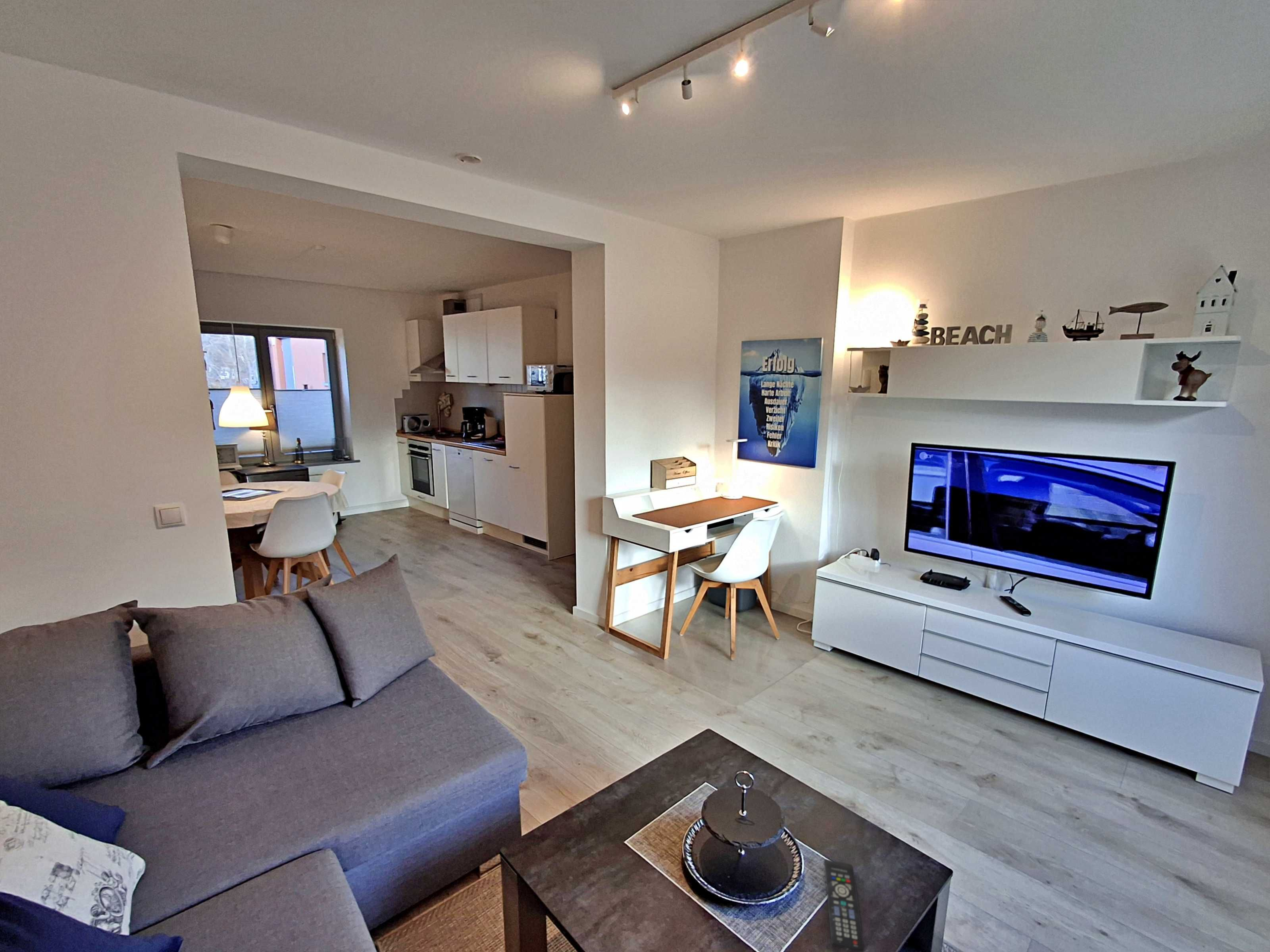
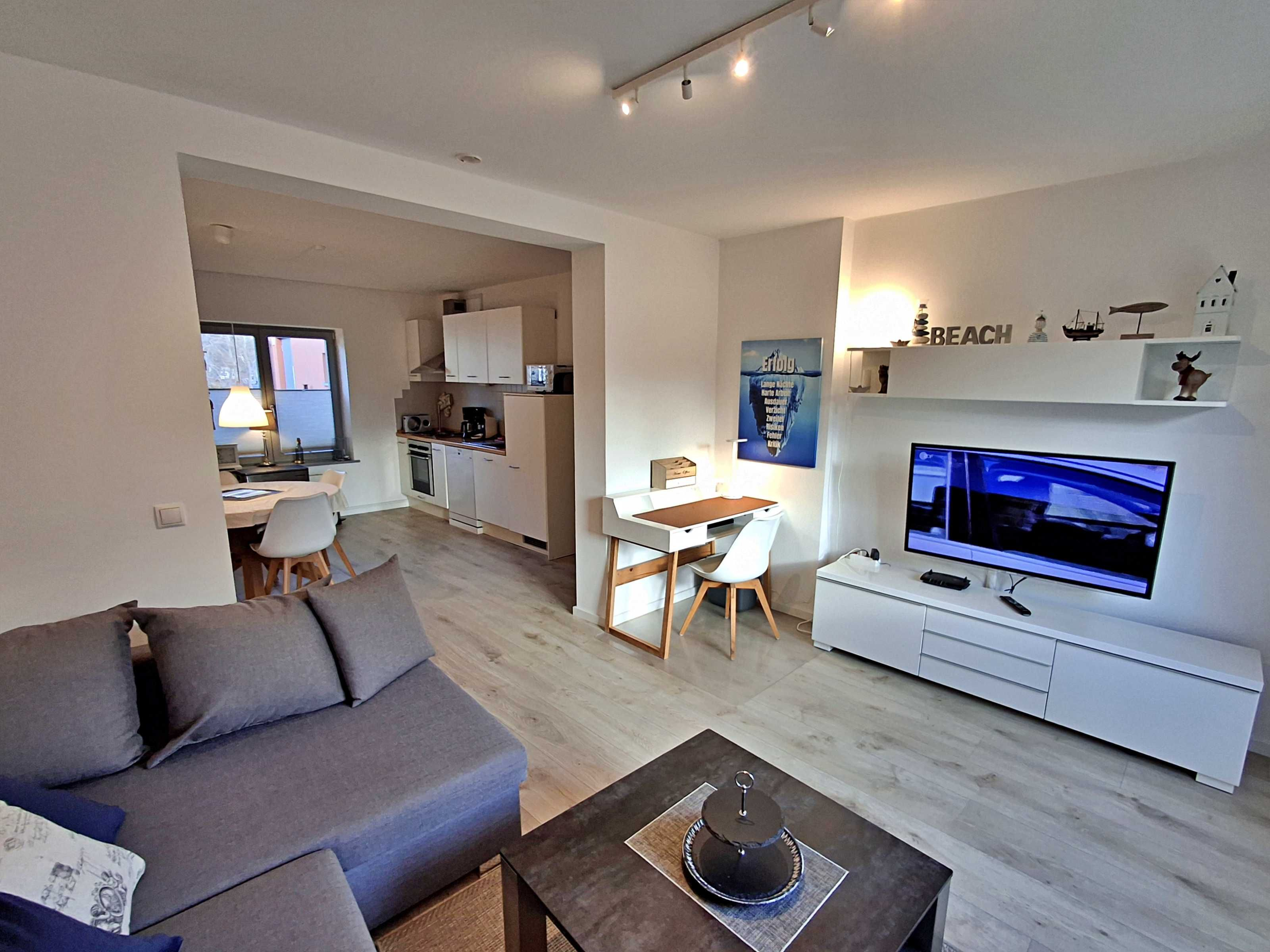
- remote control (842, 900)
